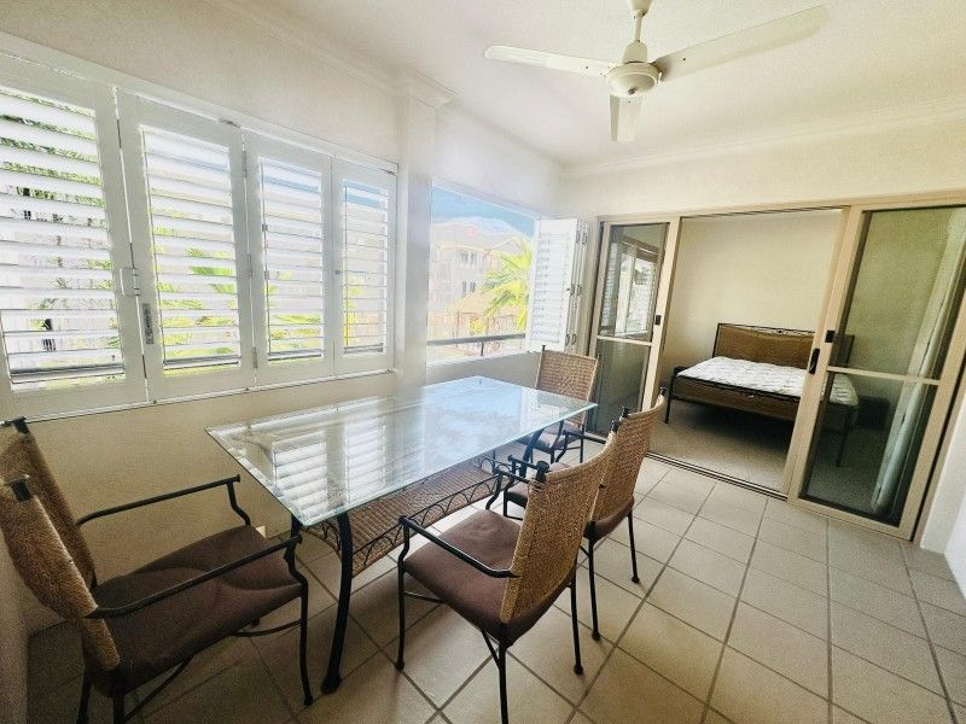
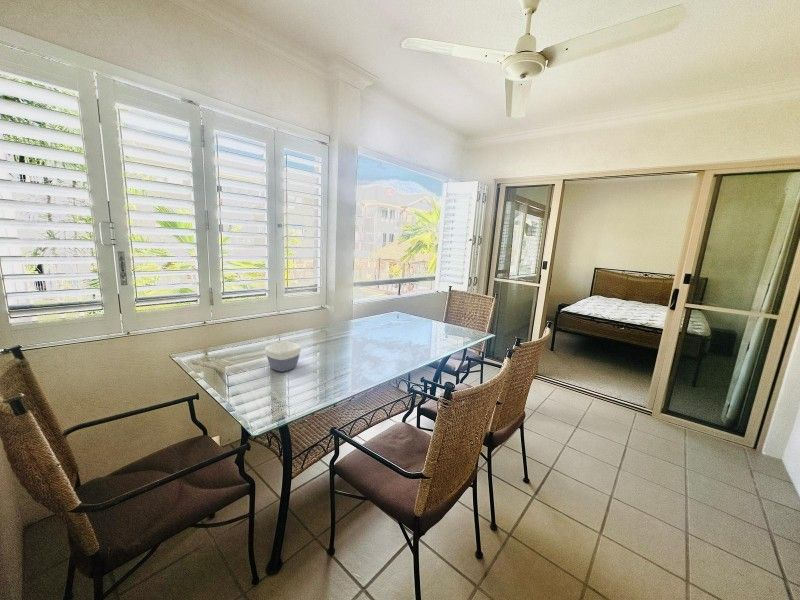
+ bowl (283, 356)
